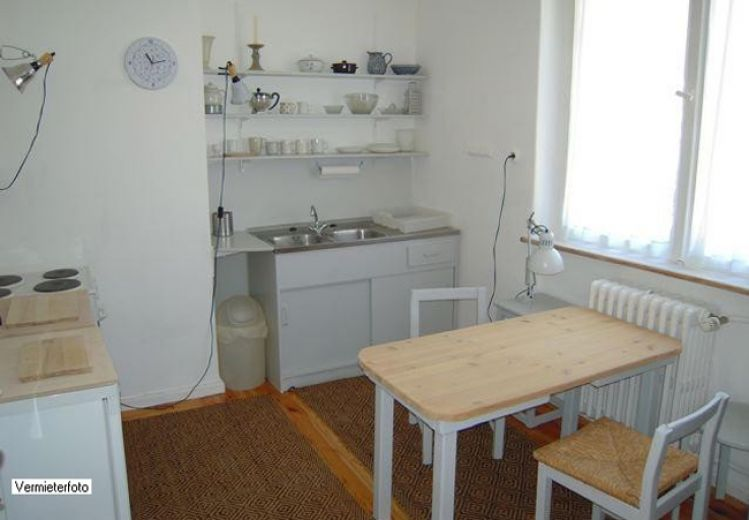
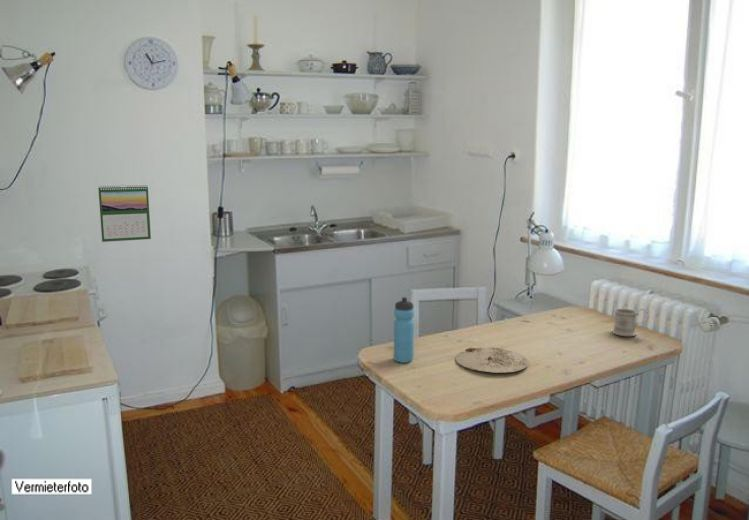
+ plate (491, 358)
+ calendar (125, 212)
+ mug (630, 320)
+ water bottle (403, 329)
